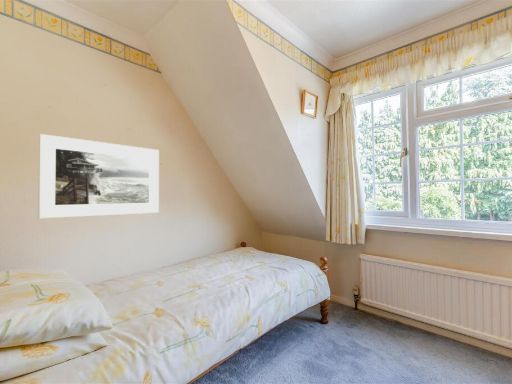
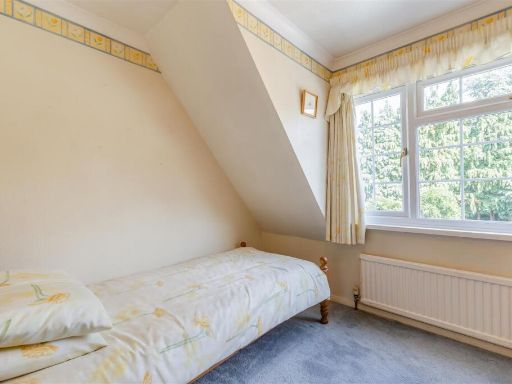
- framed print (107, 179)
